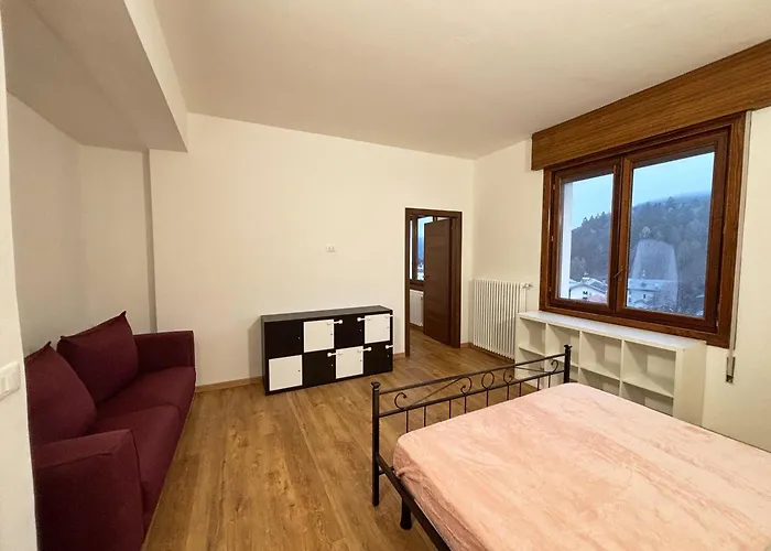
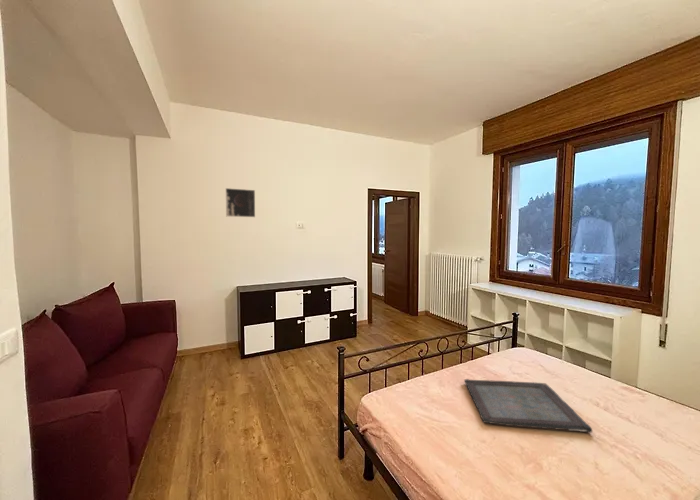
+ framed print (240, 203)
+ serving tray (518, 401)
